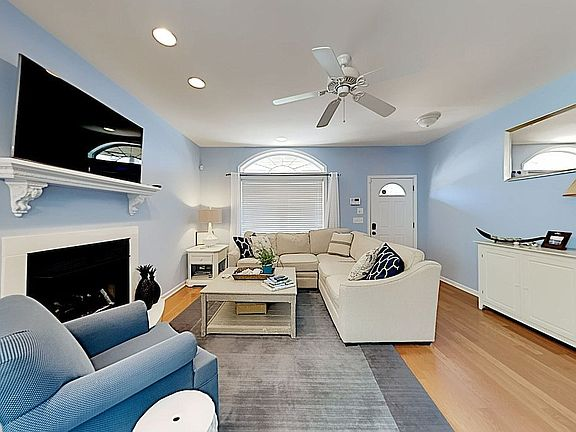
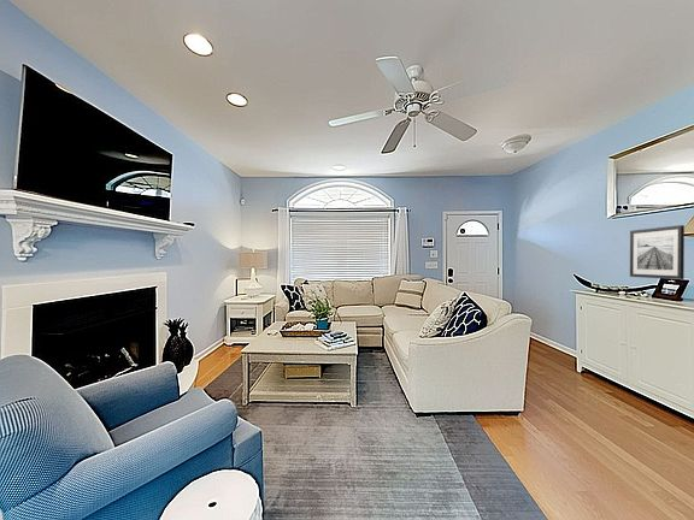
+ wall art (654, 253)
